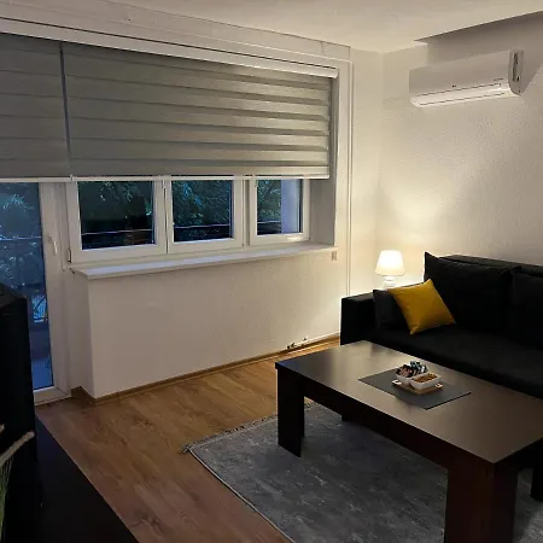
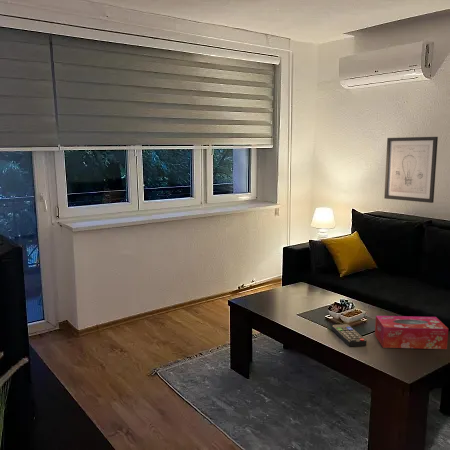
+ remote control (348, 334)
+ tissue box (410, 331)
+ wall art (409, 169)
